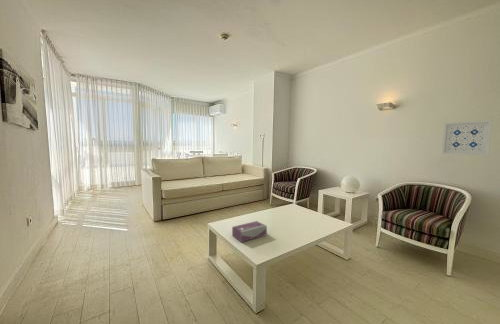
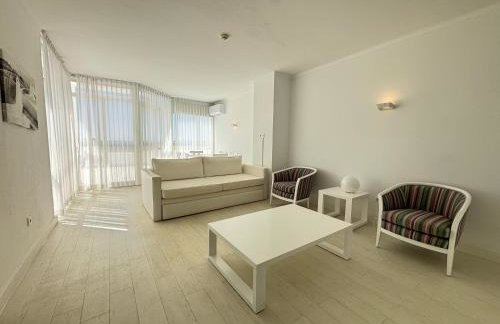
- tissue box (249, 230)
- wall art (465, 138)
